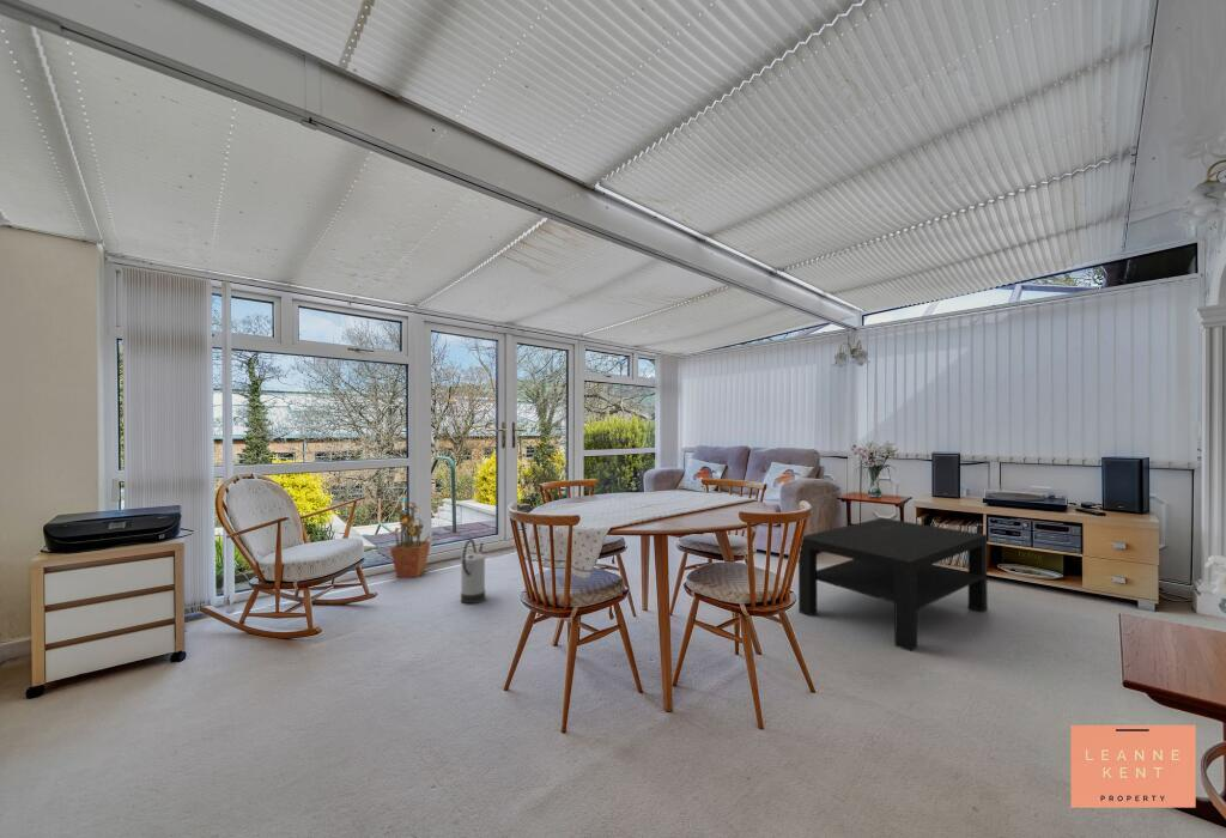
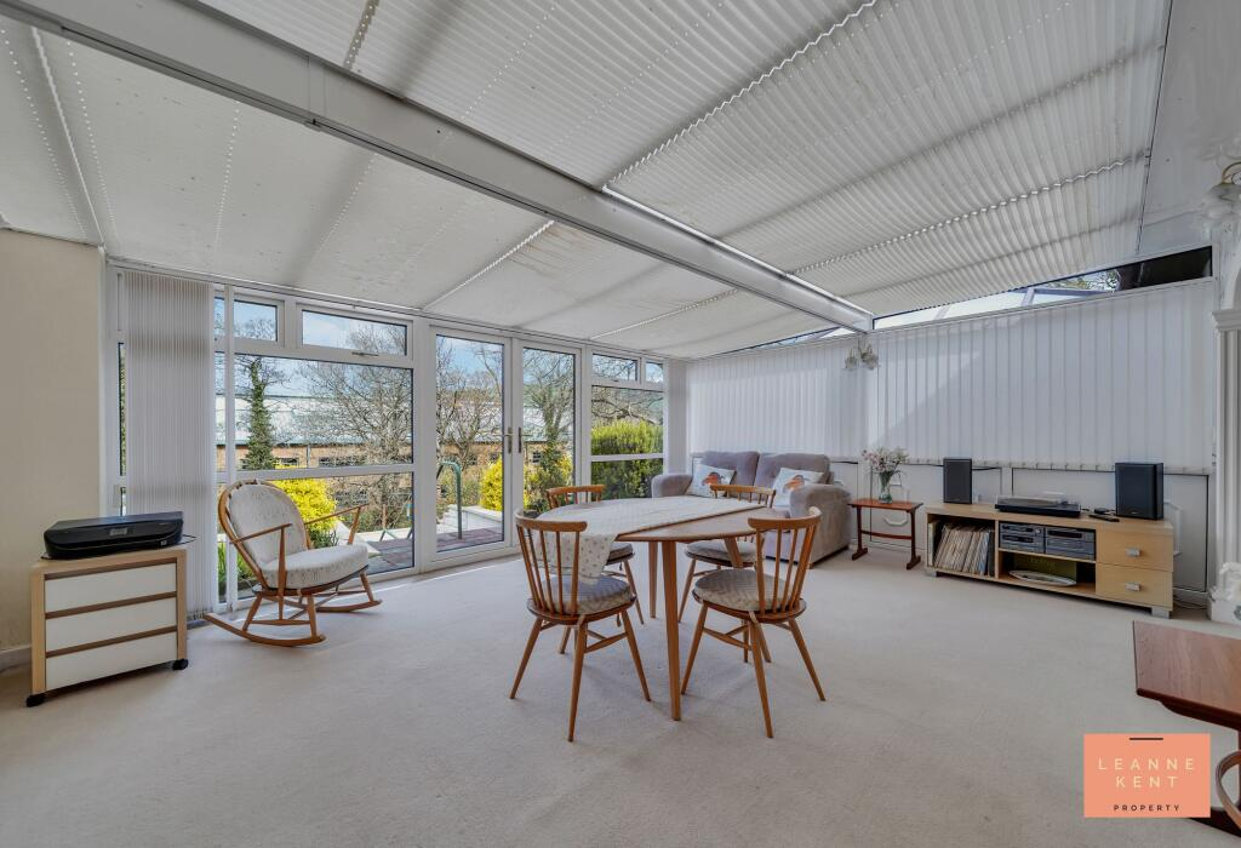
- coffee table (893, 572)
- watering can (473, 567)
- potted plant (411, 539)
